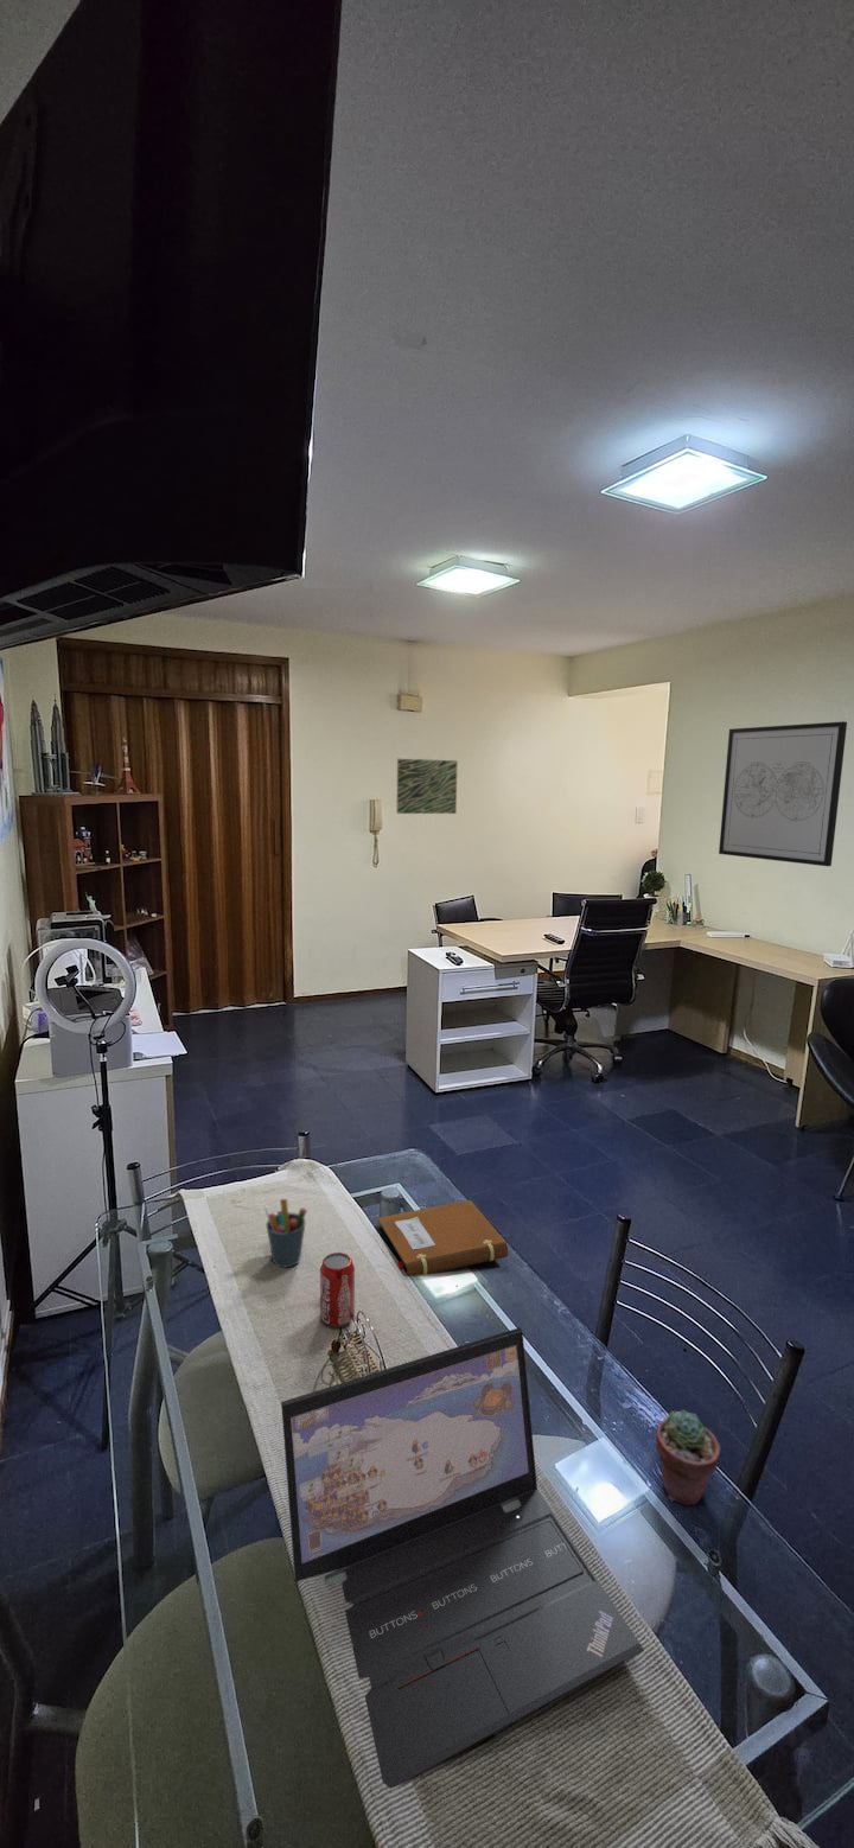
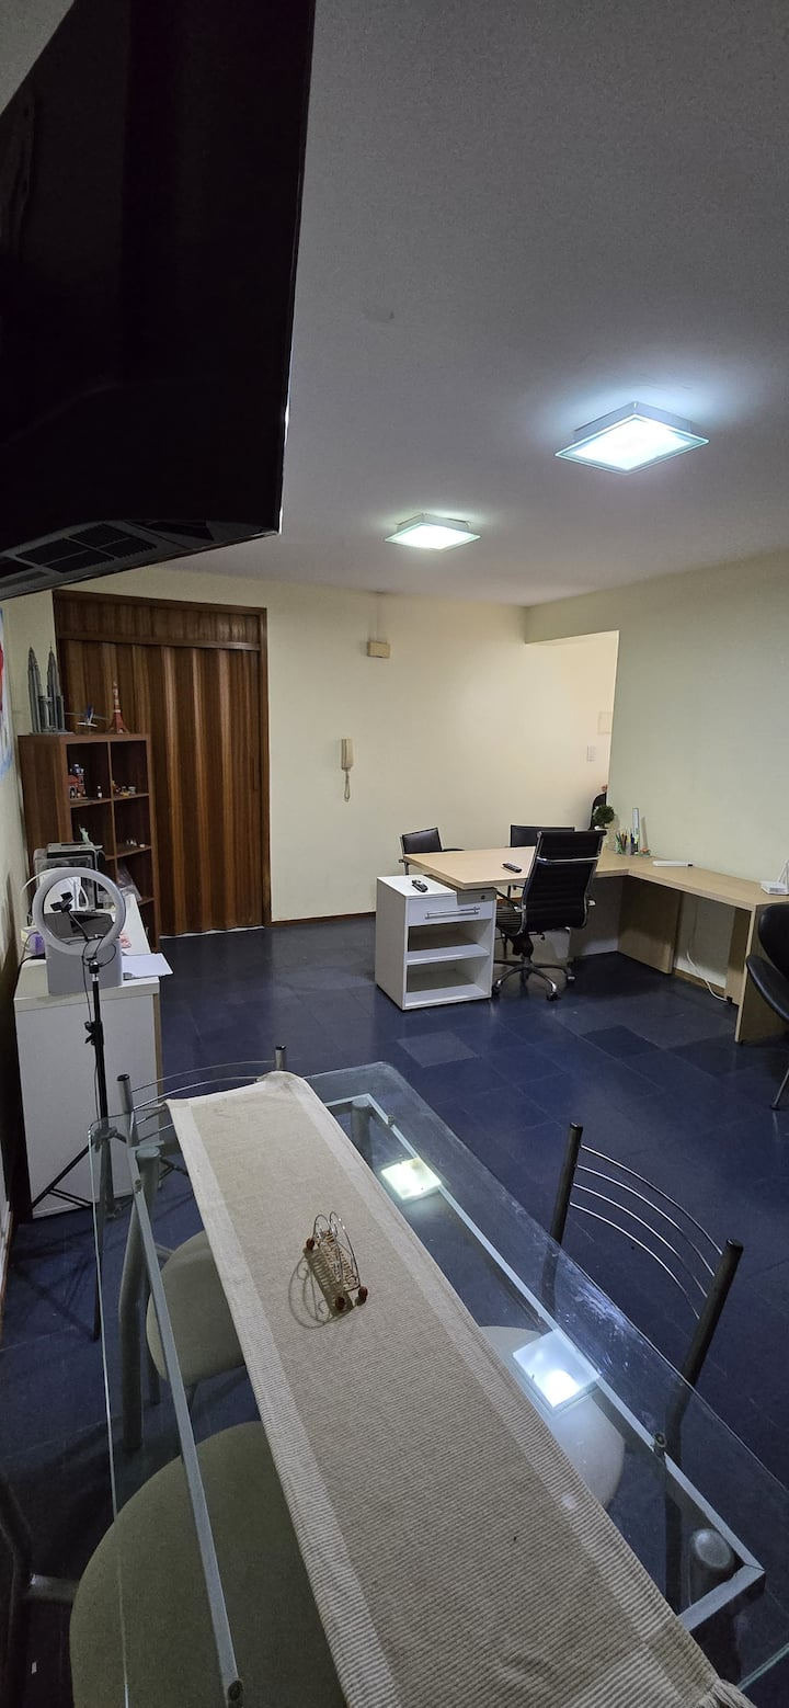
- beverage can (337, 1289)
- wall art (777, 794)
- notebook (438, 1238)
- potted succulent (686, 1453)
- pen holder (286, 1230)
- laptop (454, 1523)
- wall art (427, 786)
